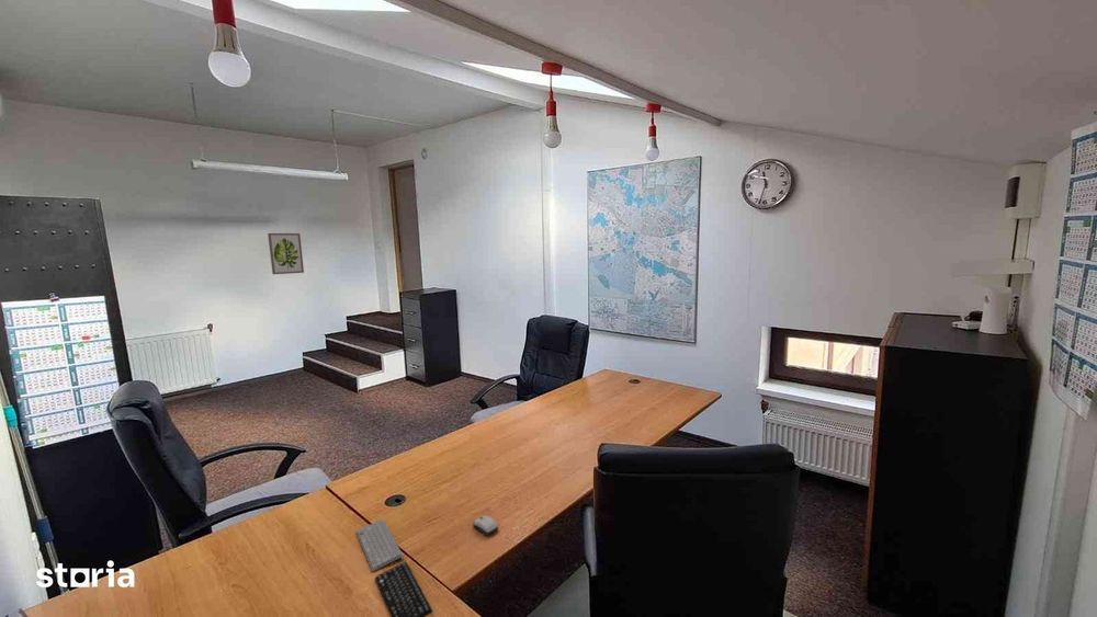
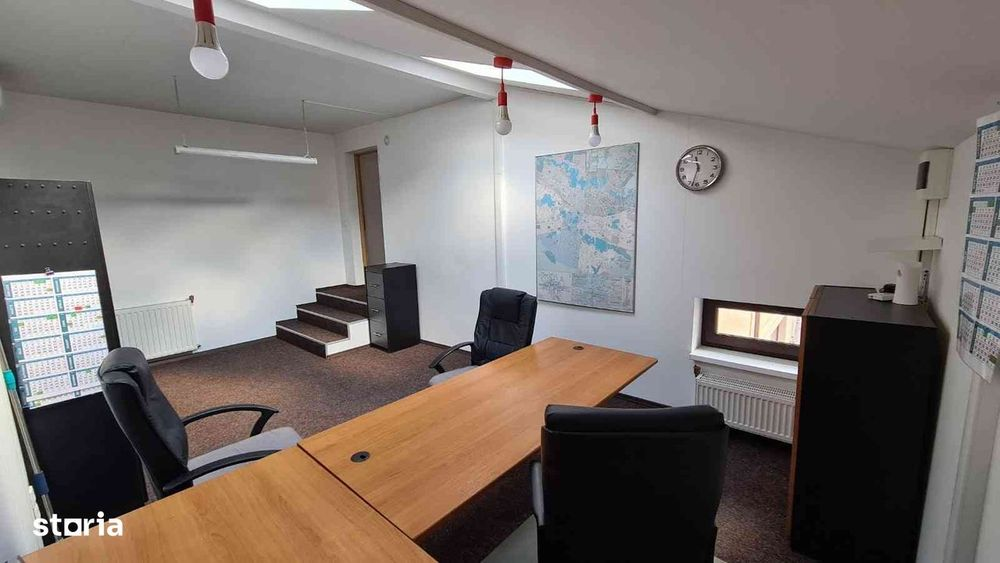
- computer keyboard (387, 563)
- computer mouse (485, 523)
- wall art (286, 253)
